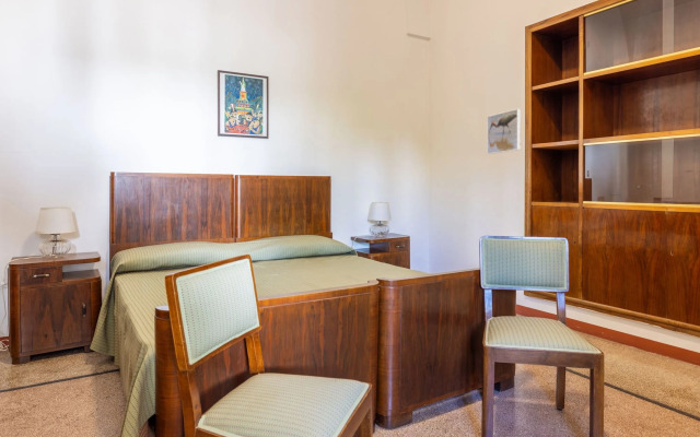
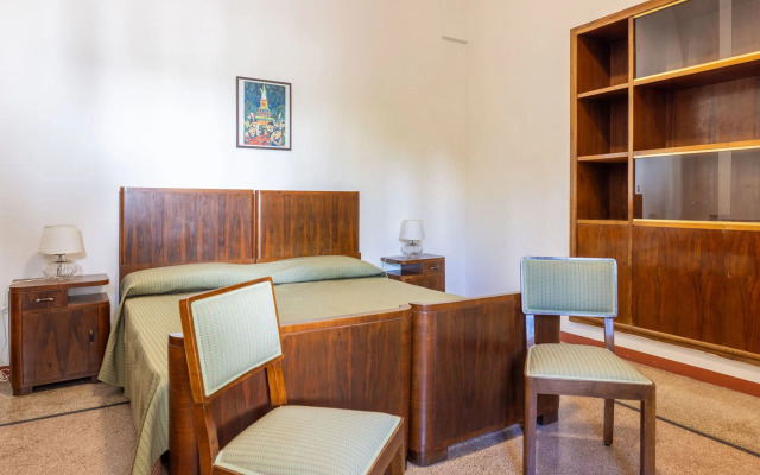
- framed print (502, 132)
